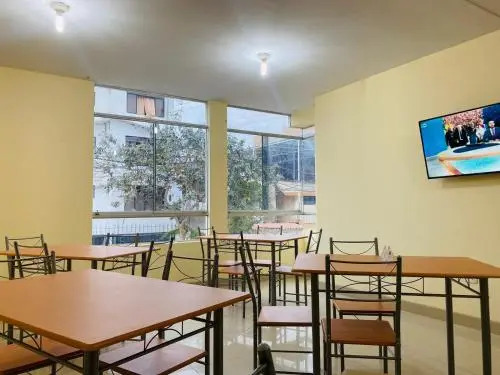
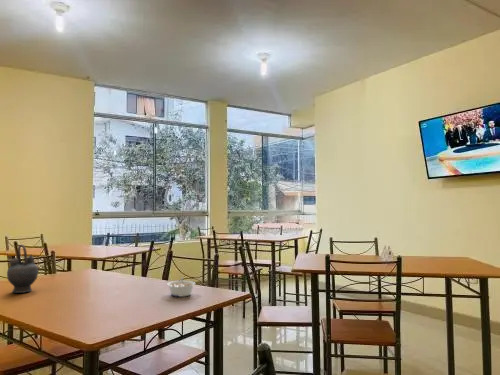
+ legume (180, 287)
+ teapot (22, 267)
